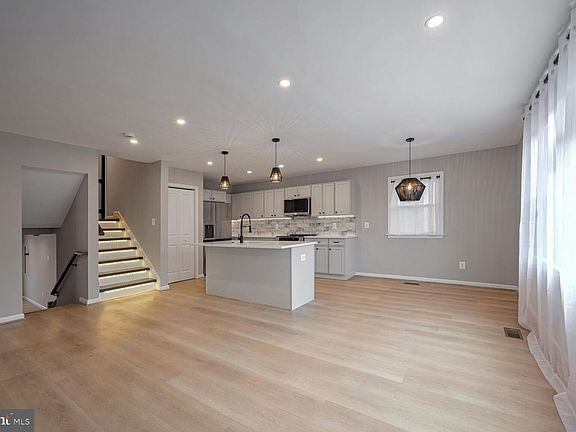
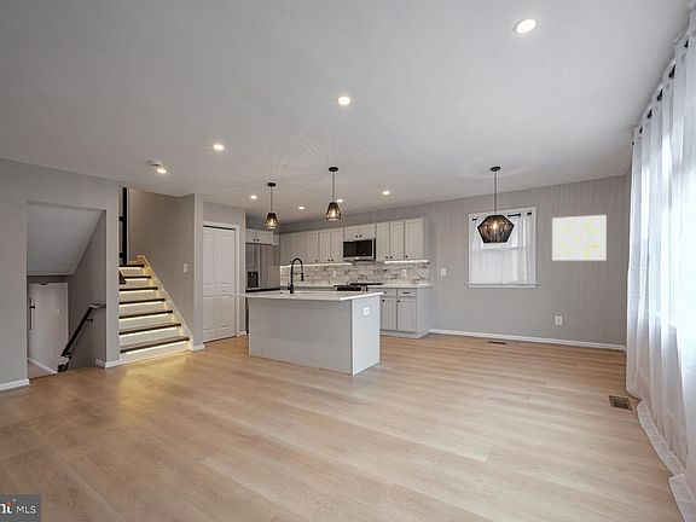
+ wall art (578, 238)
